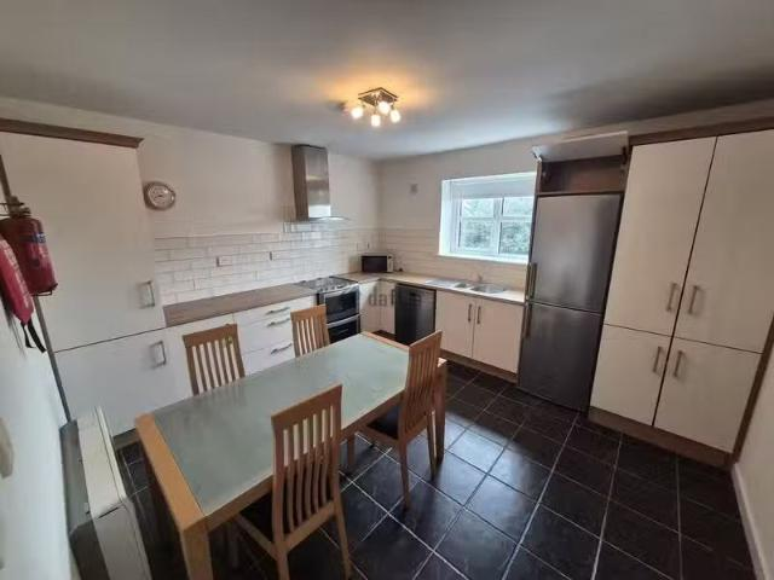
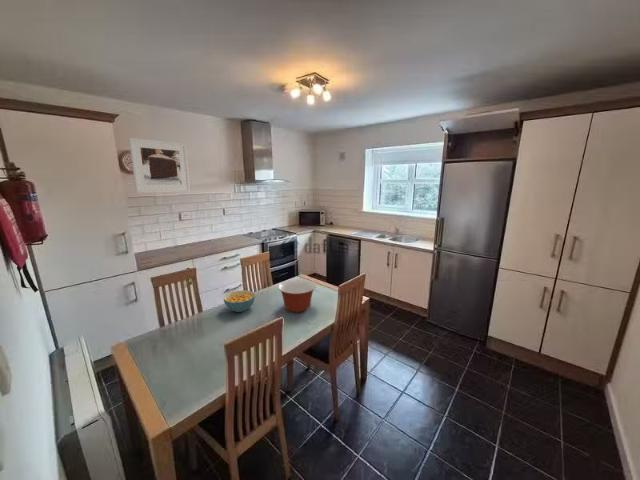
+ cereal bowl (240, 303)
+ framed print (162, 167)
+ mixing bowl (297, 297)
